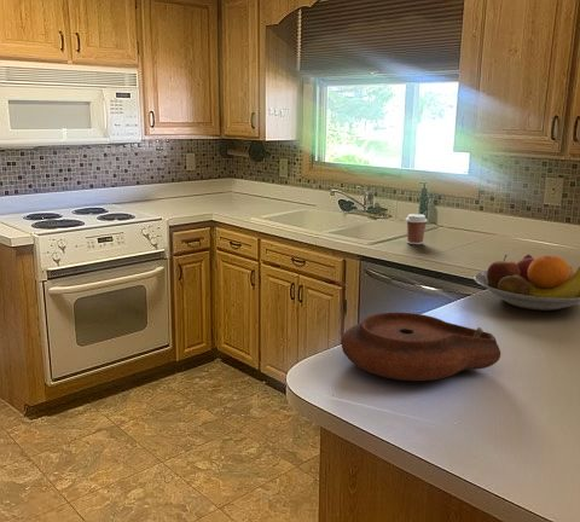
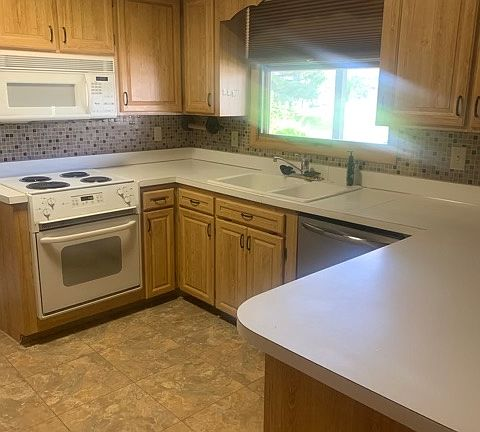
- fruit bowl (535, 277)
- coffee cup (416, 228)
- plate (413, 347)
